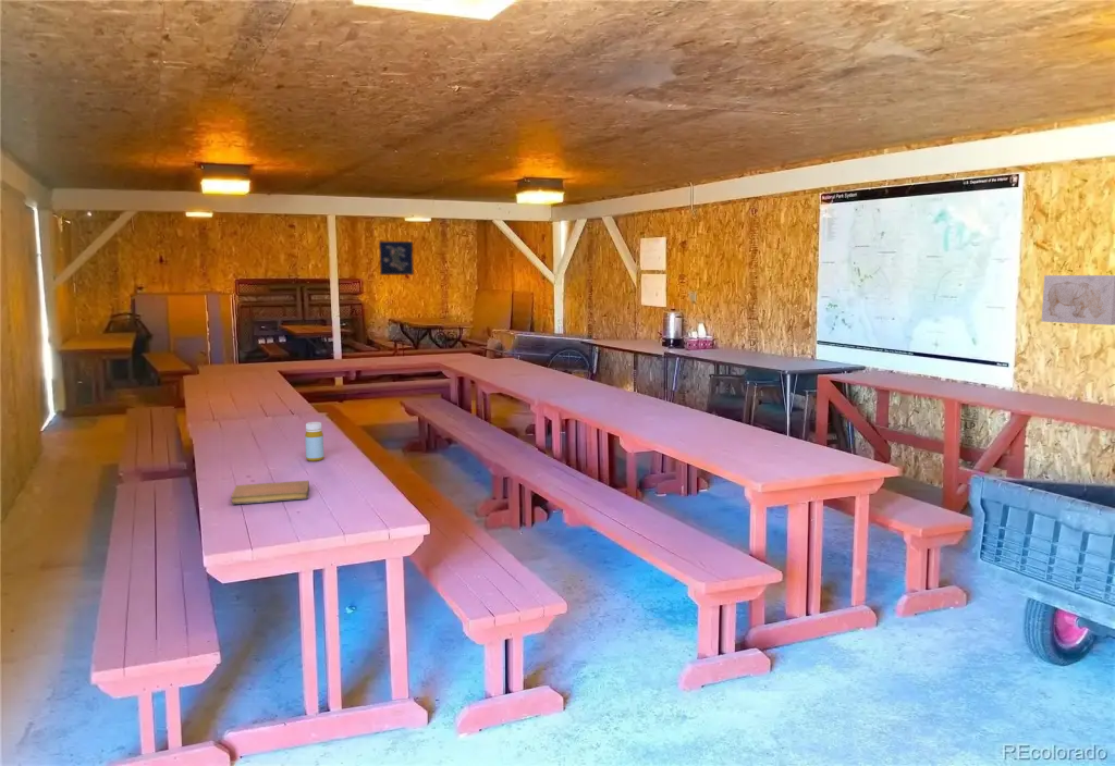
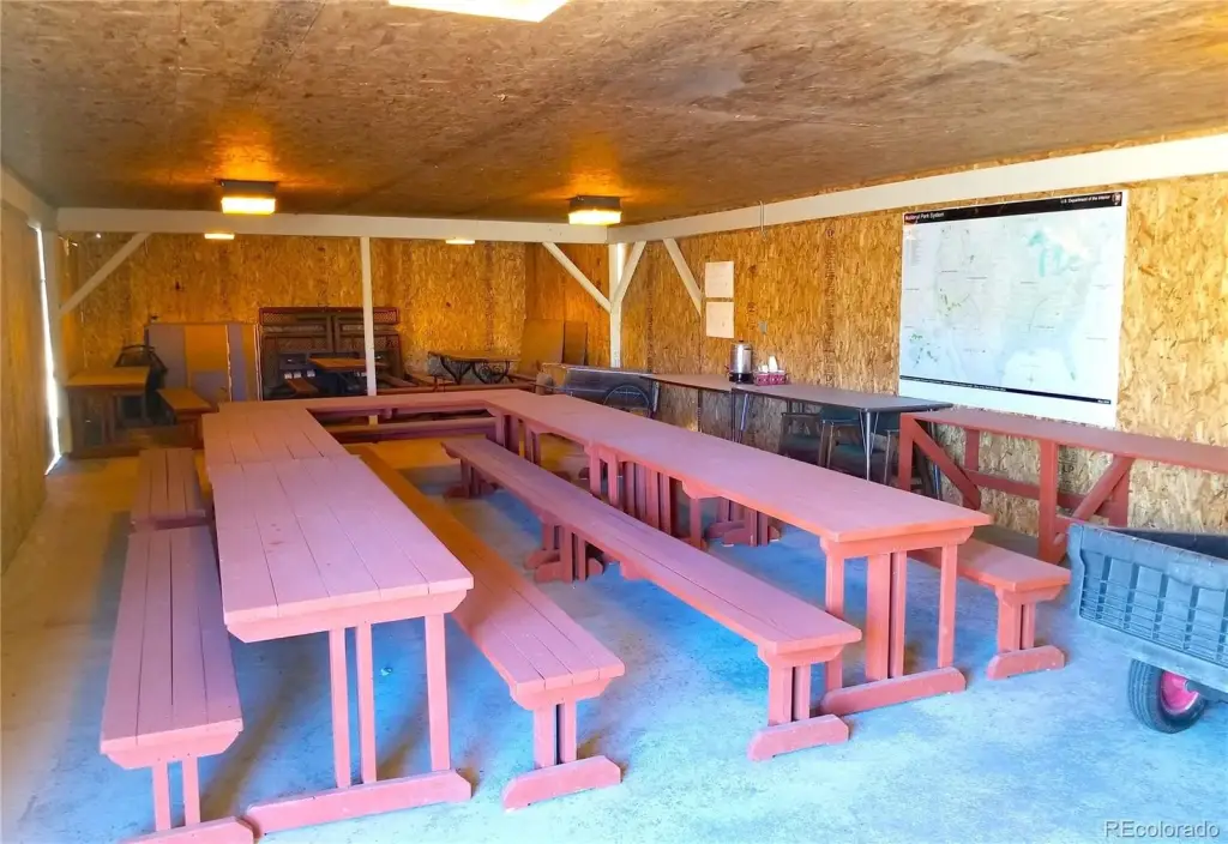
- topographic map (396, 258)
- notebook (271, 491)
- wall art (1078, 299)
- bottle (314, 441)
